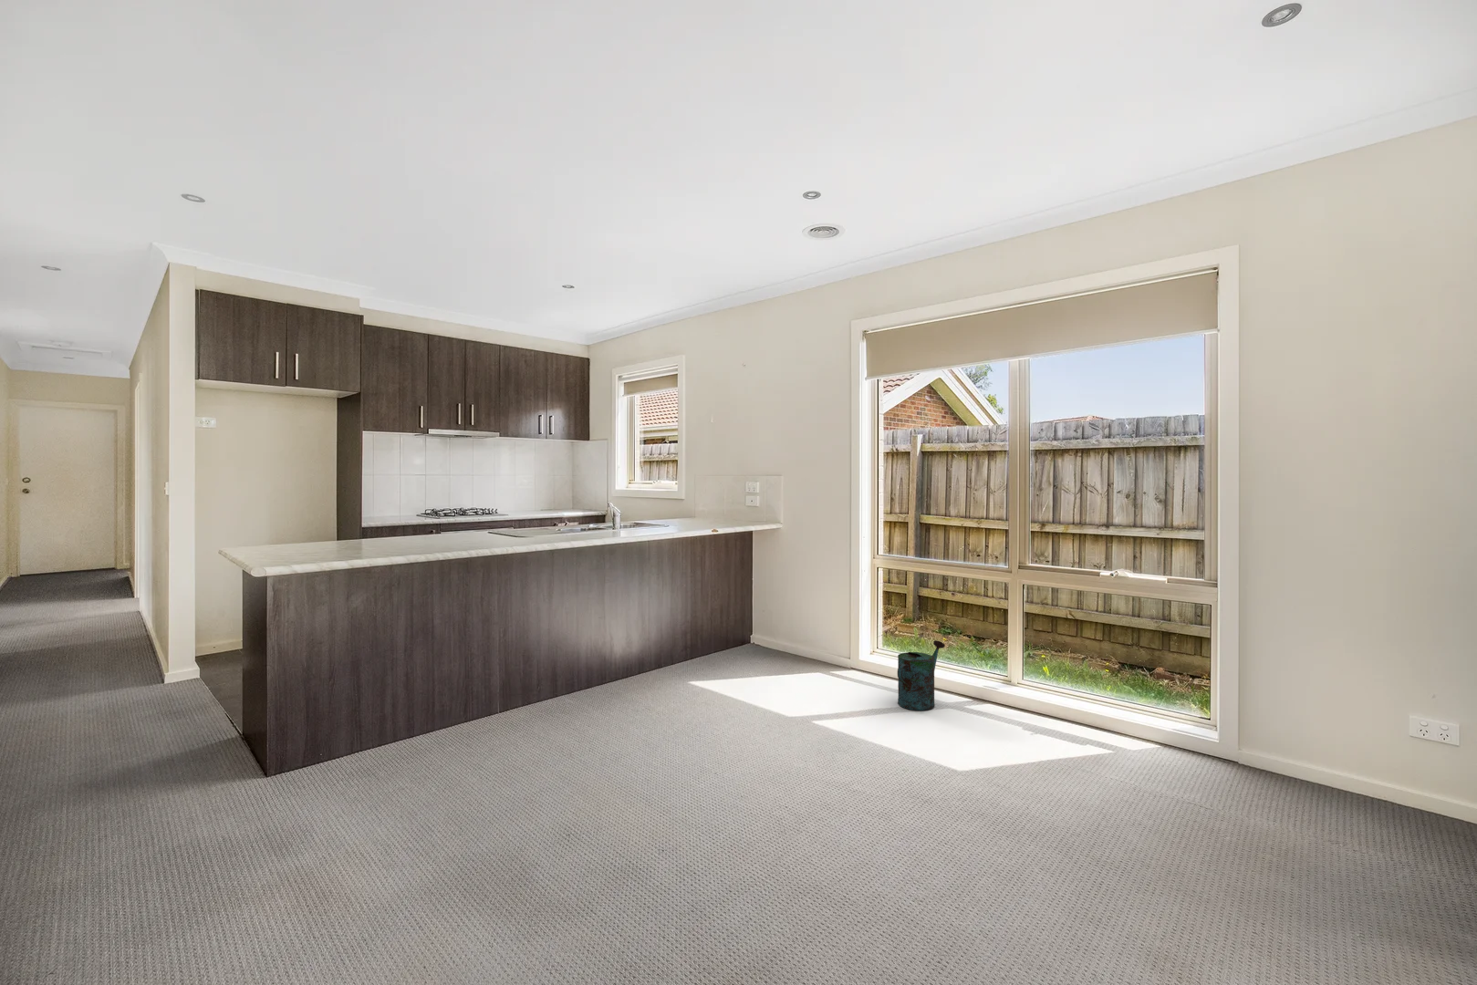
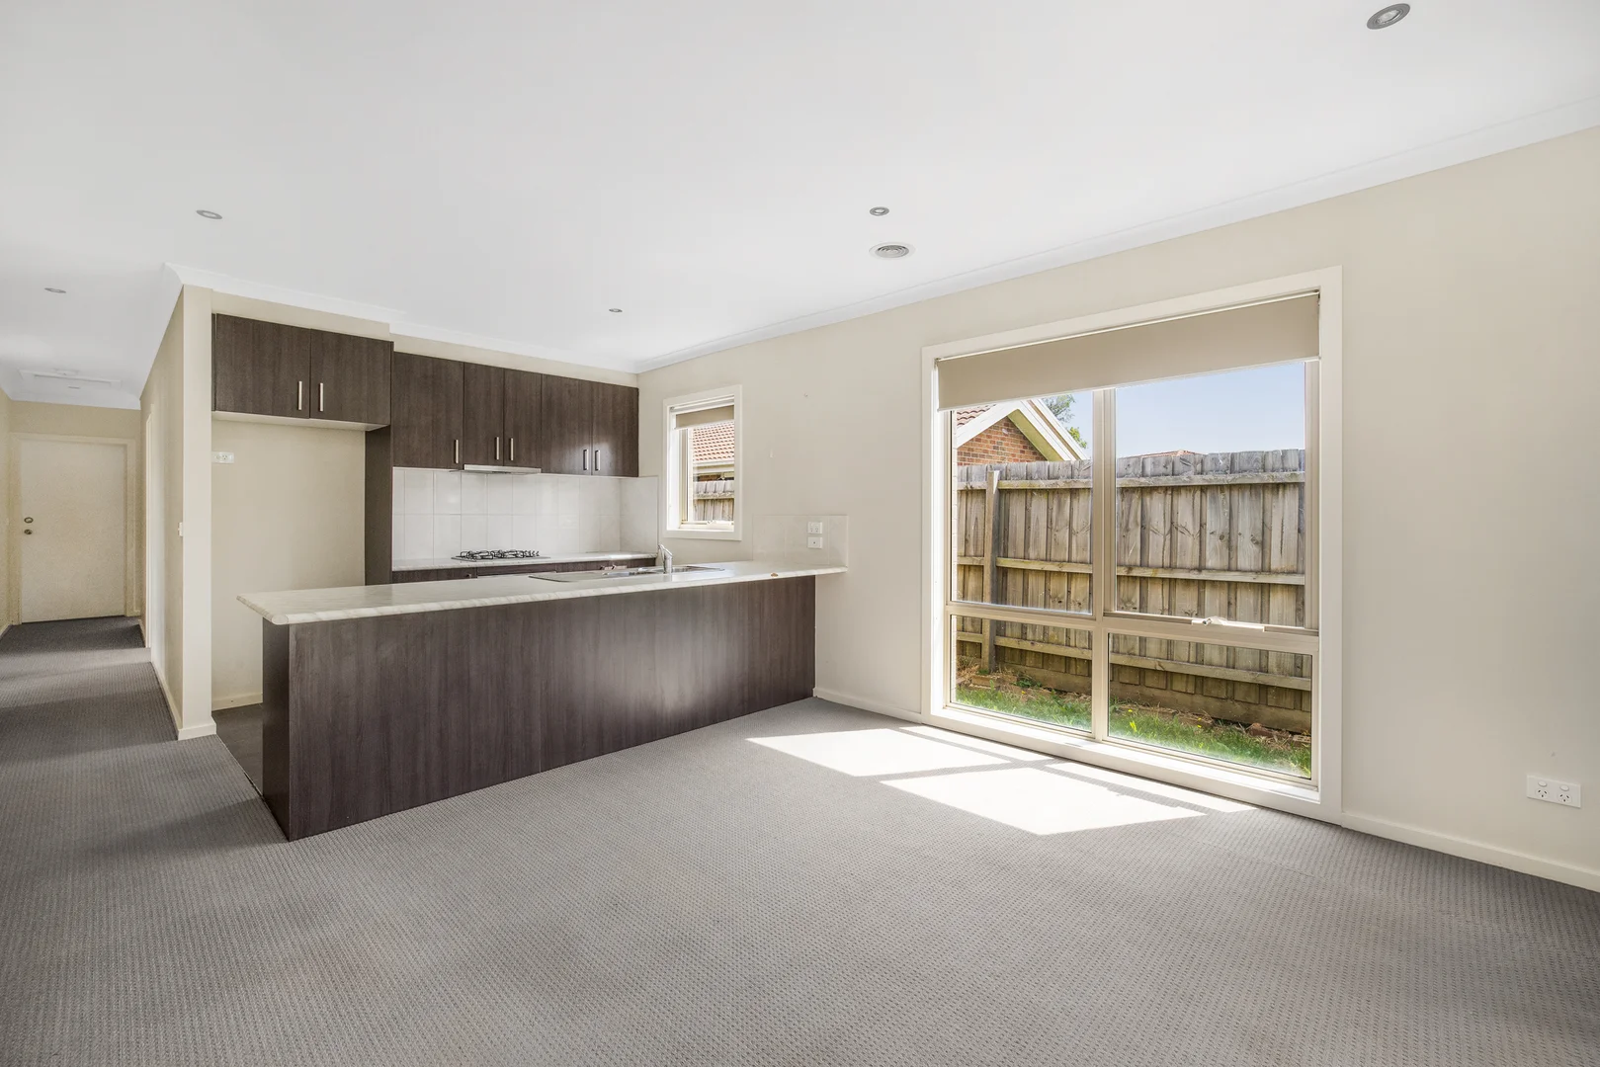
- watering can (922, 673)
